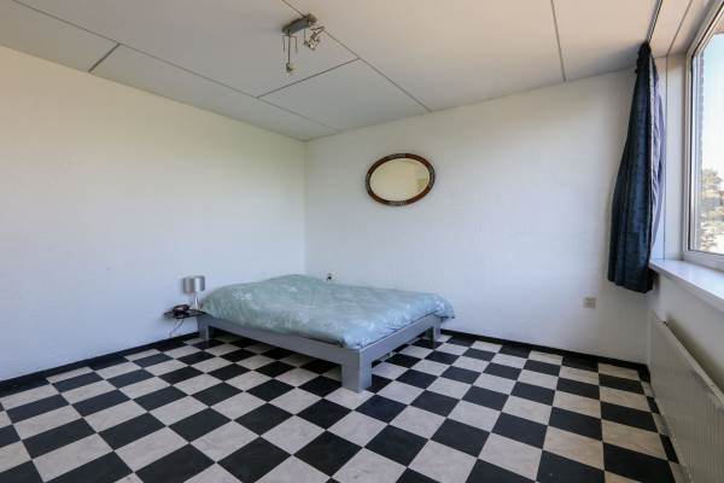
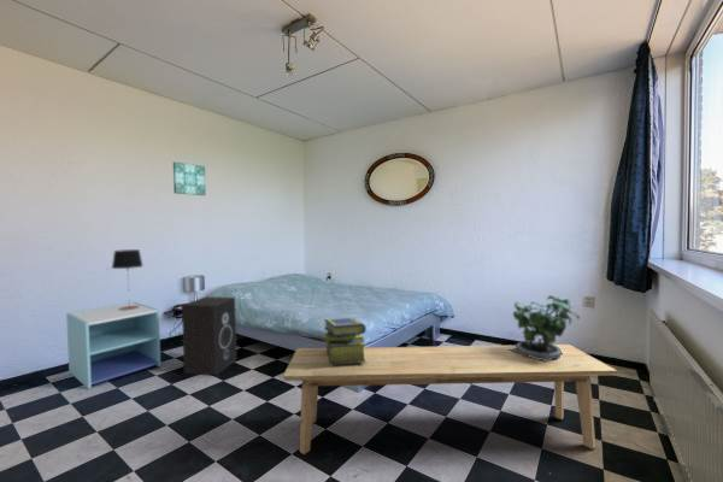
+ nightstand (114, 340)
+ table lamp (128, 278)
+ stack of books (343, 337)
+ wall art (189, 178)
+ speaker (210, 334)
+ bench (441, 383)
+ potted plant (542, 323)
